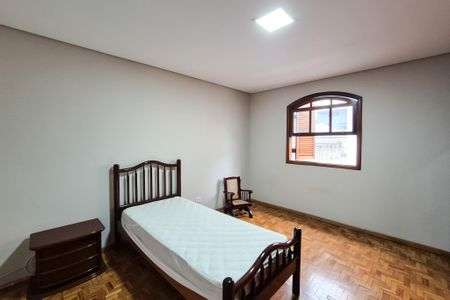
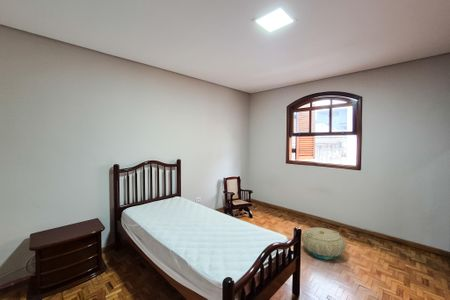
+ basket (322, 241)
